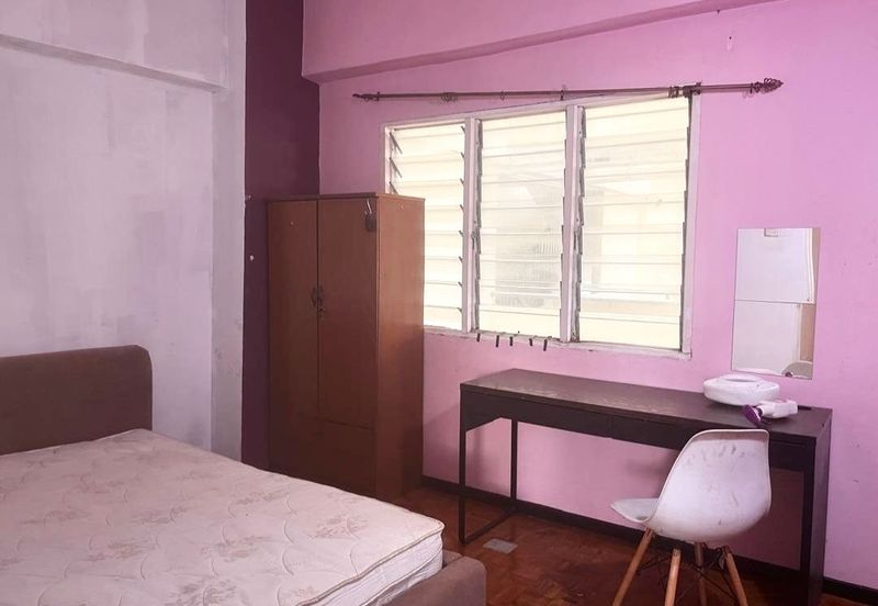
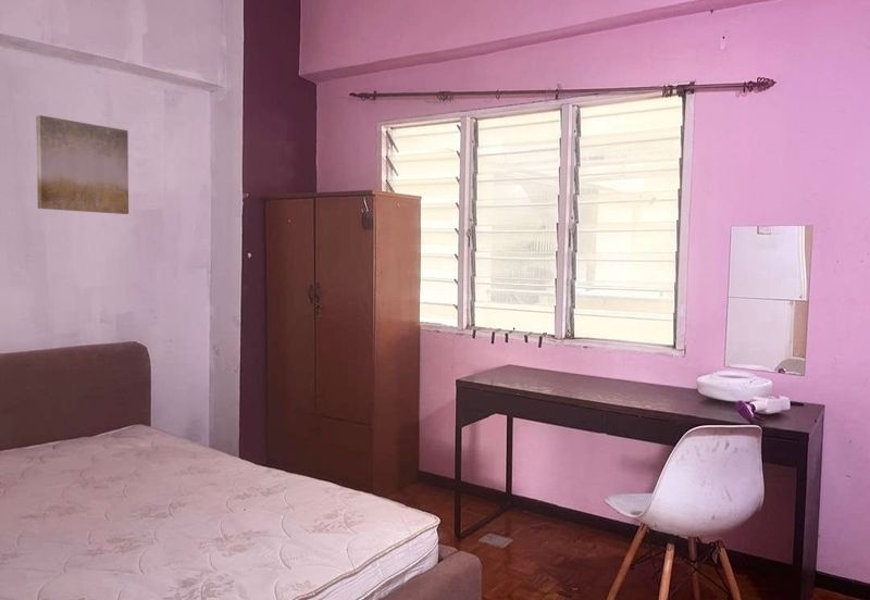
+ wall art (85, 167)
